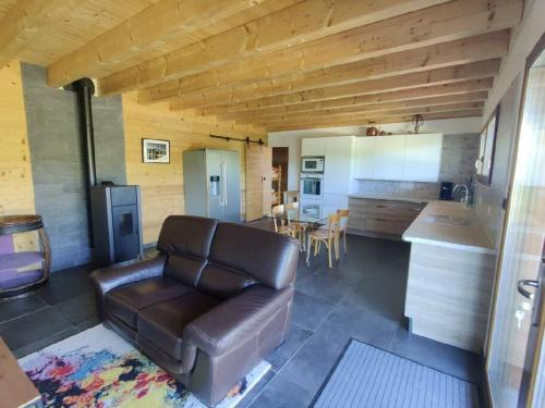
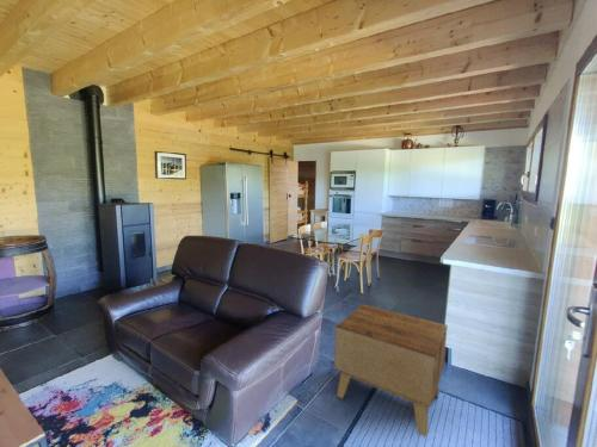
+ side table (390, 359)
